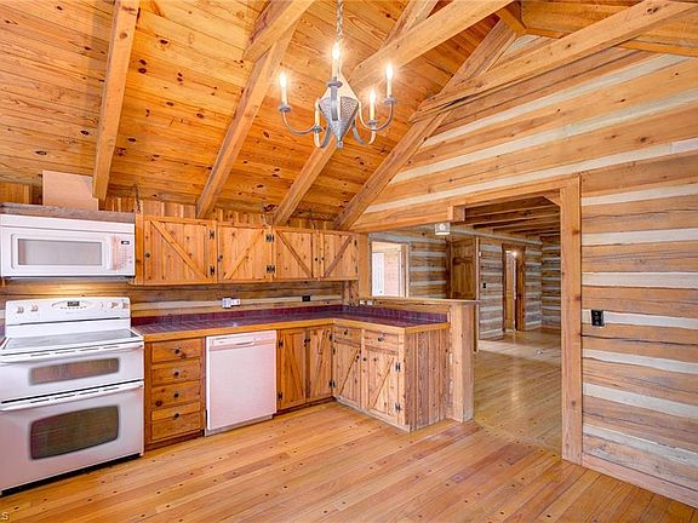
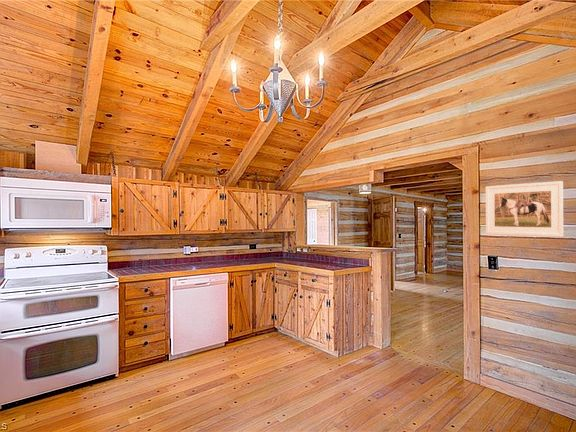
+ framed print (521, 209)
